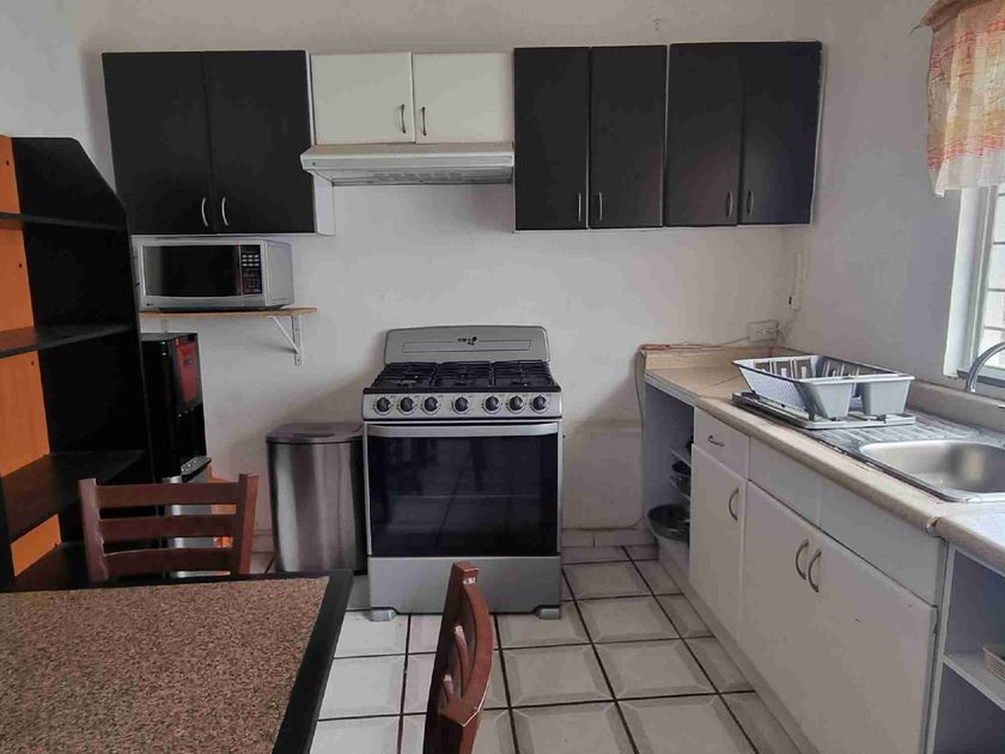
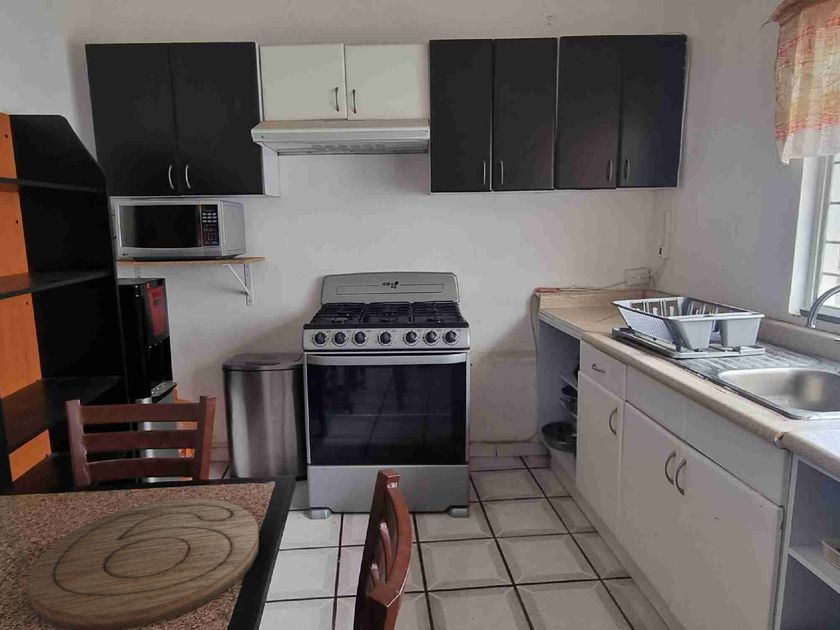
+ cutting board (152, 553)
